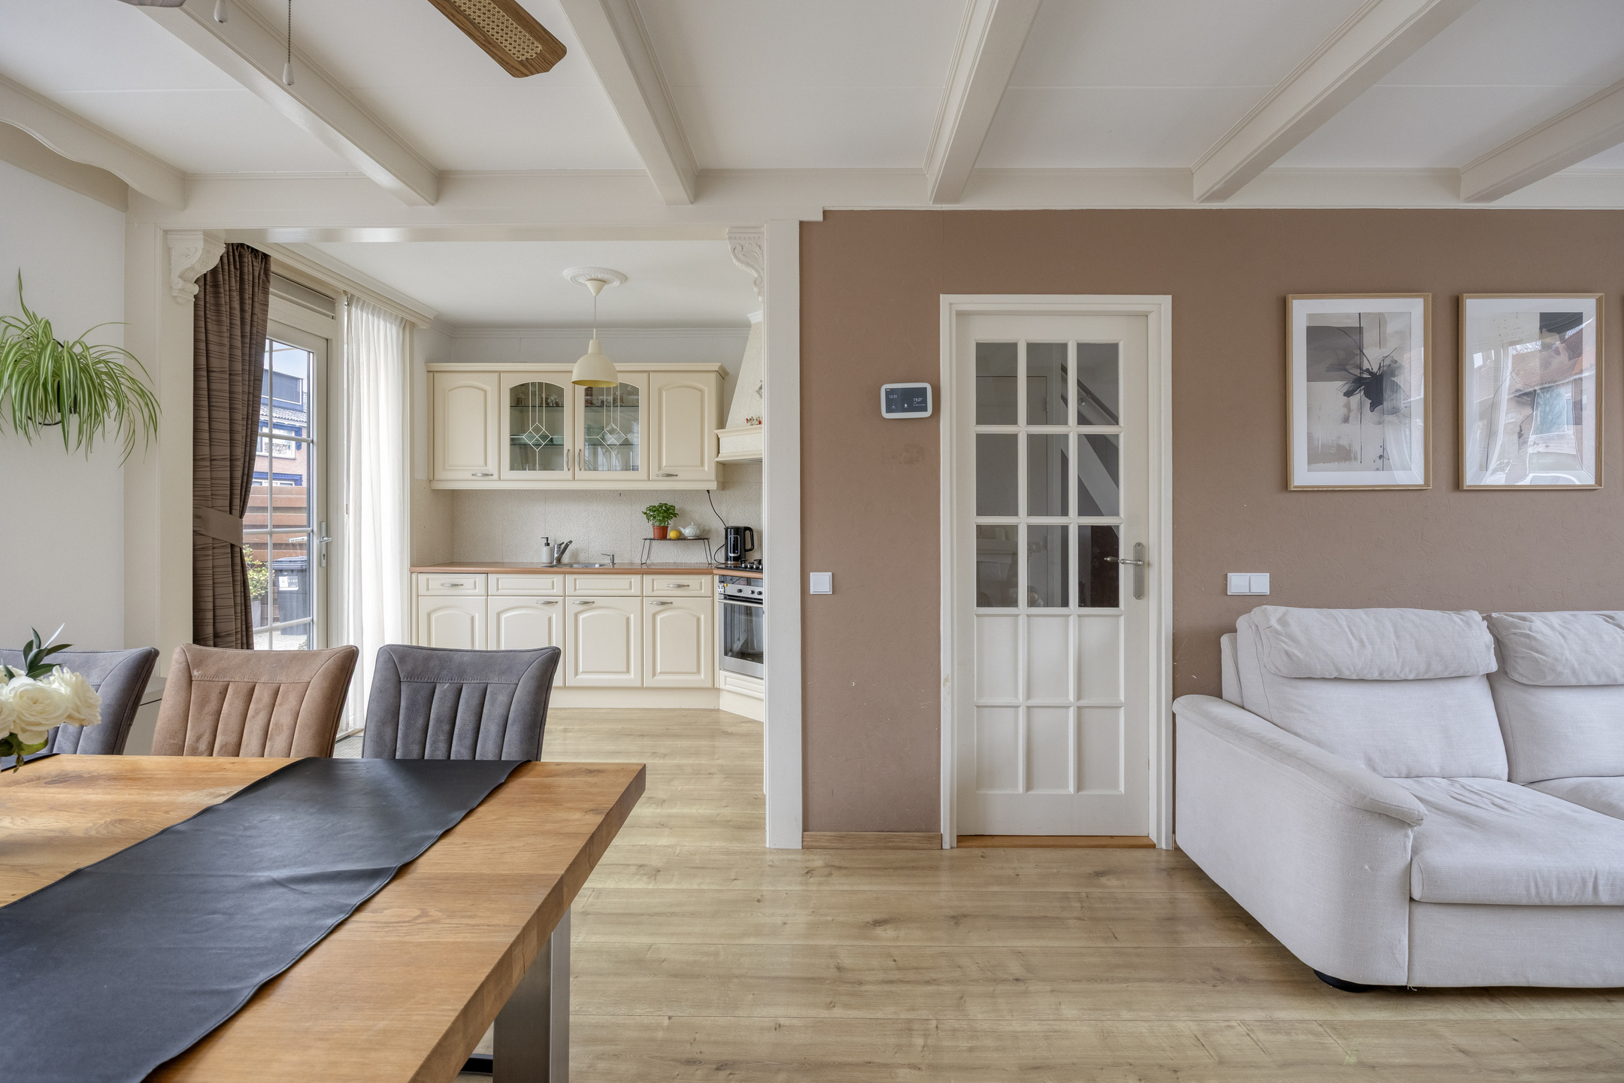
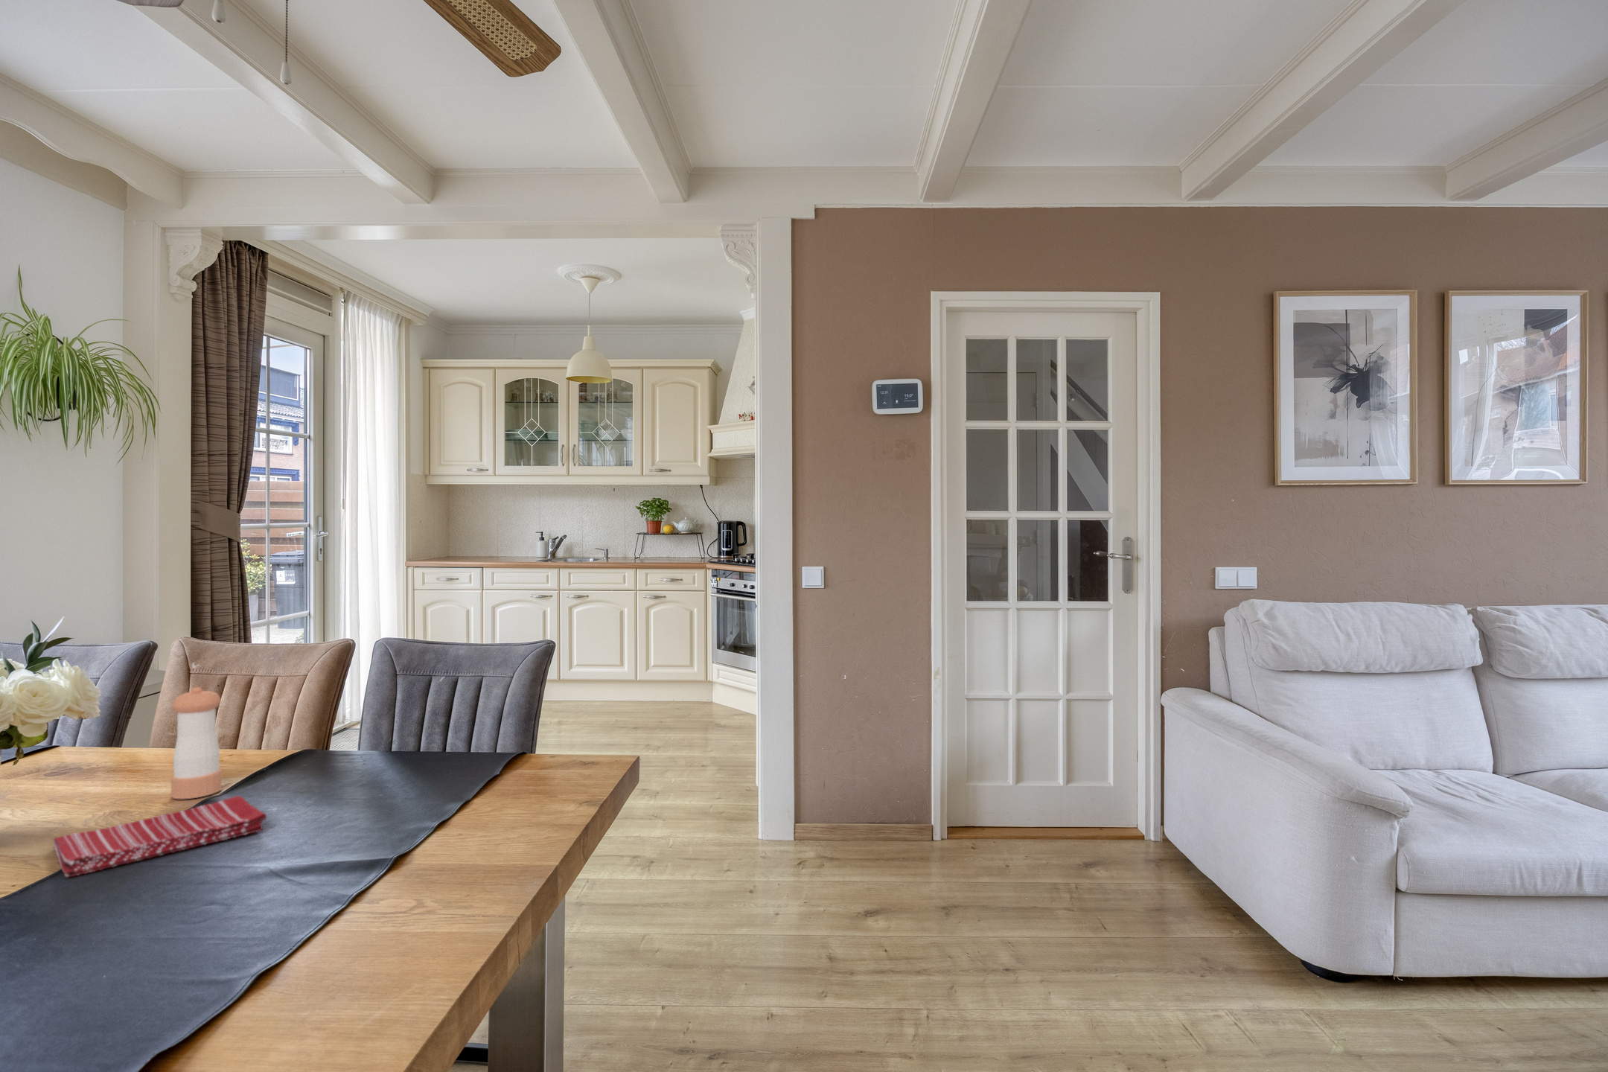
+ dish towel (164, 829)
+ pepper shaker (196, 739)
